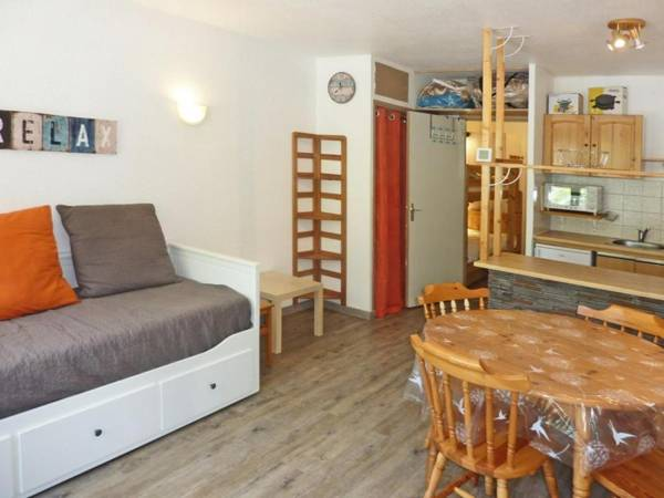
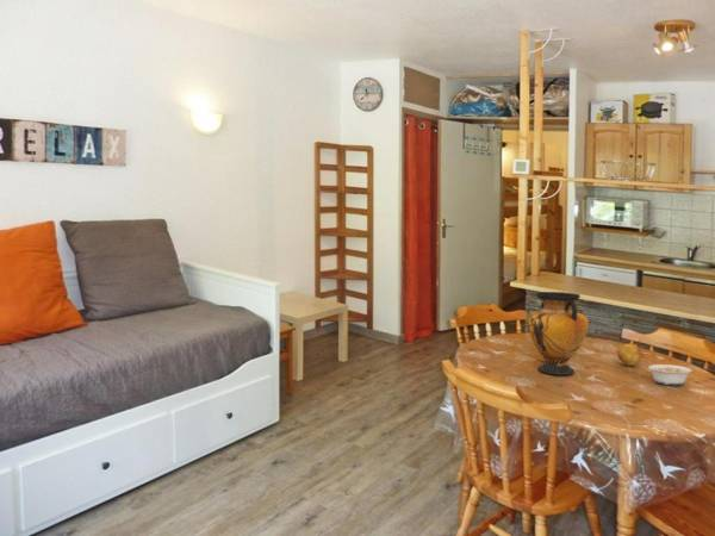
+ fruit (628, 354)
+ vase (557, 332)
+ legume (667, 374)
